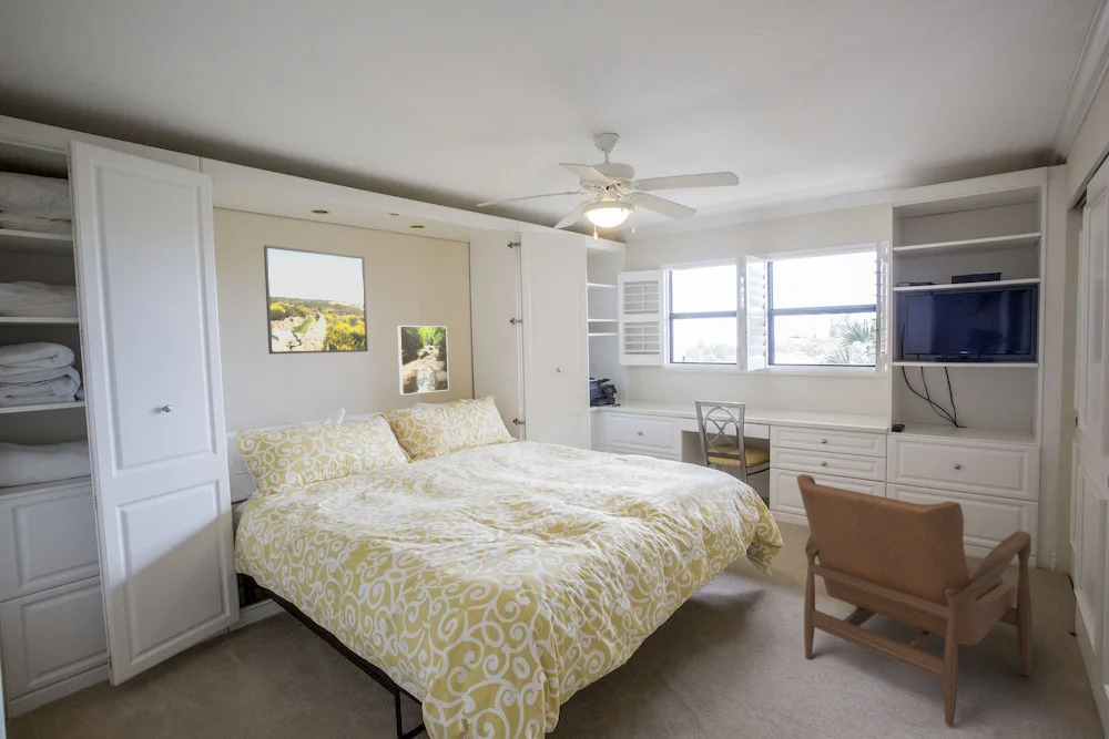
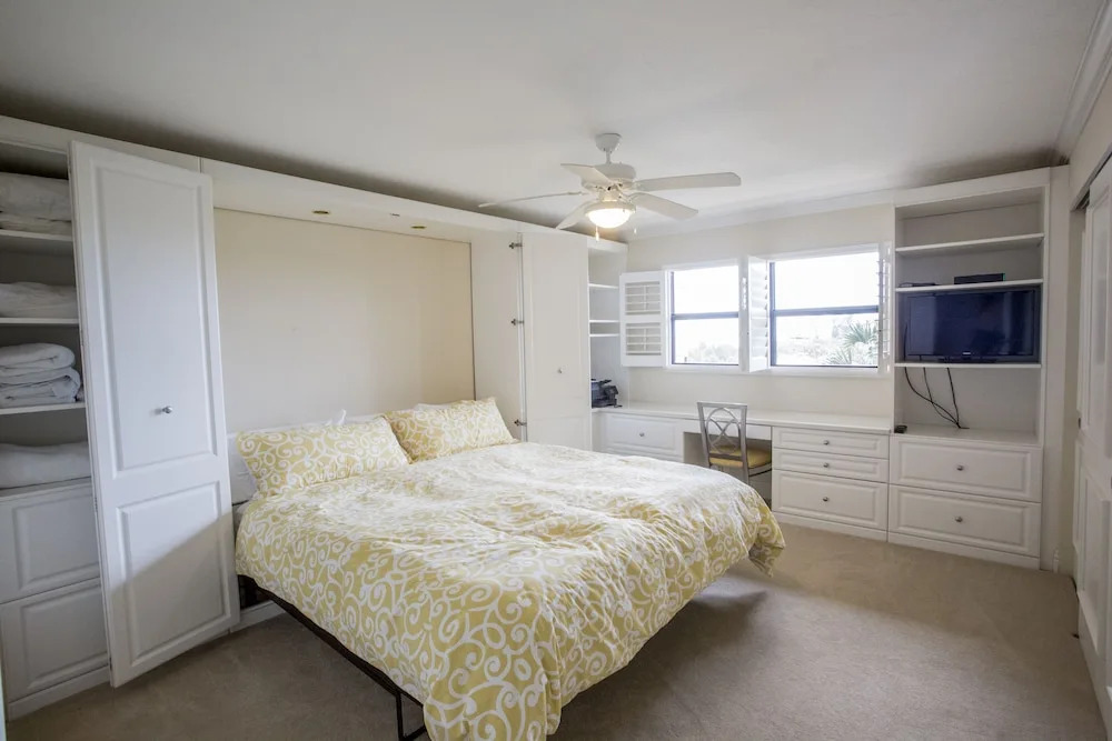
- armchair (903, 569)
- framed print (319, 301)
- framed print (424, 359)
